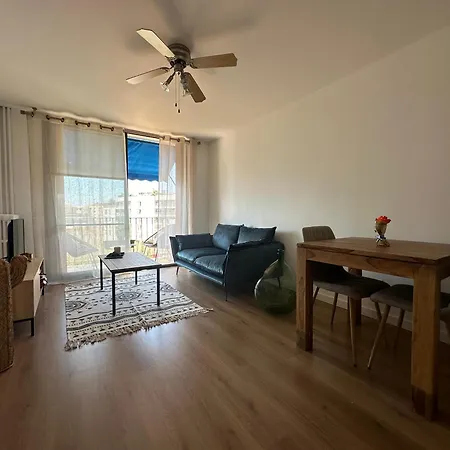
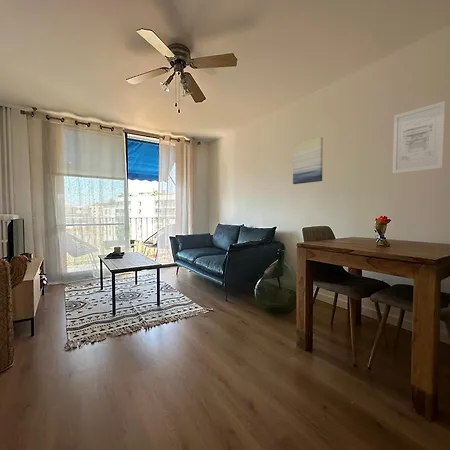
+ wall art (416, 140)
+ wall art (307, 162)
